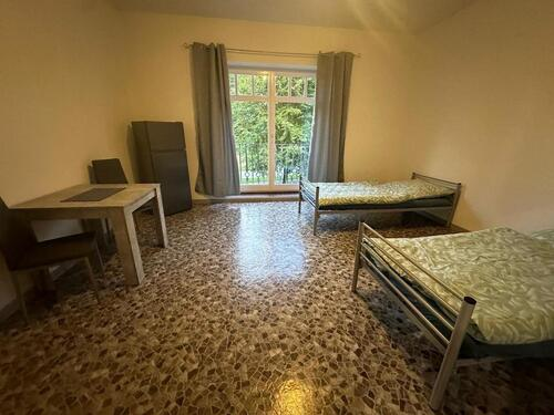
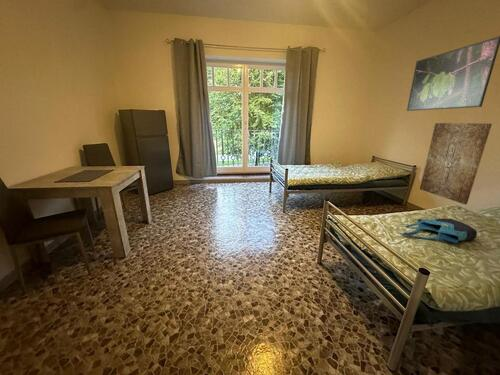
+ tote bag (435, 229)
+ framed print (444, 80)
+ wall art (450, 161)
